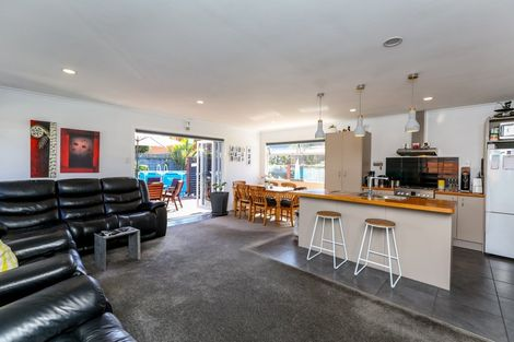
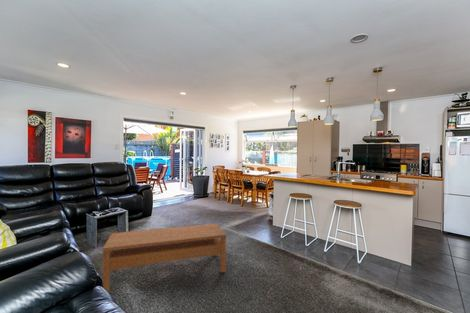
+ coffee table (168, 252)
